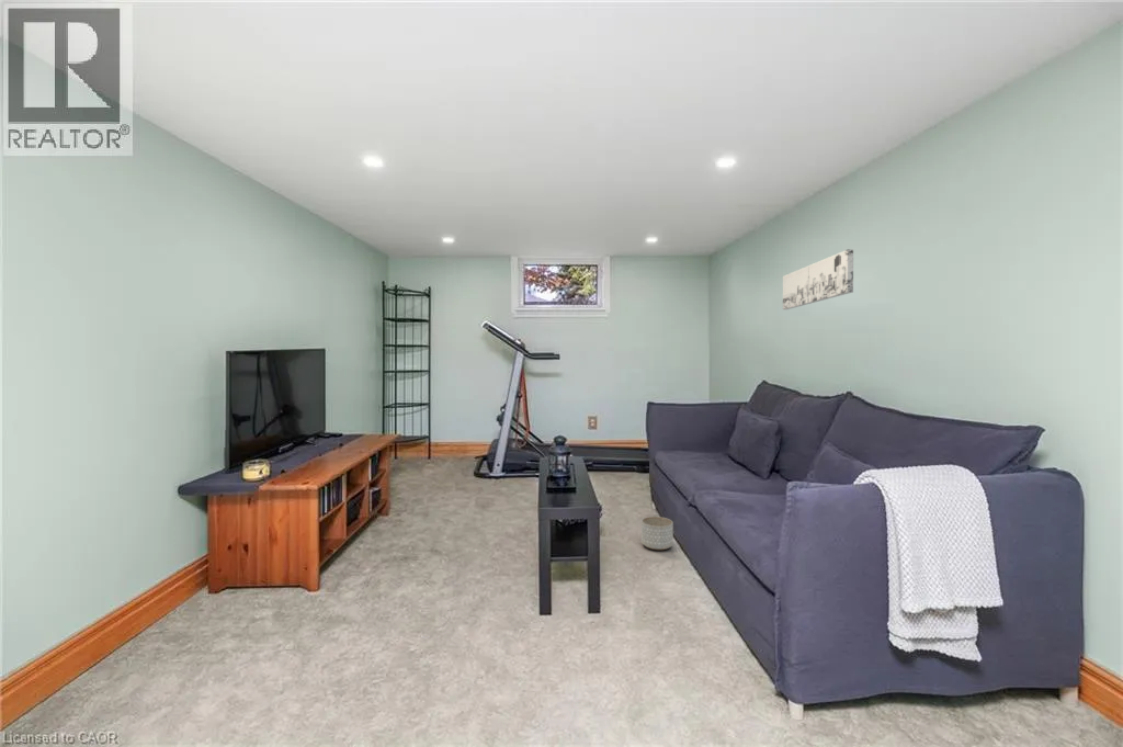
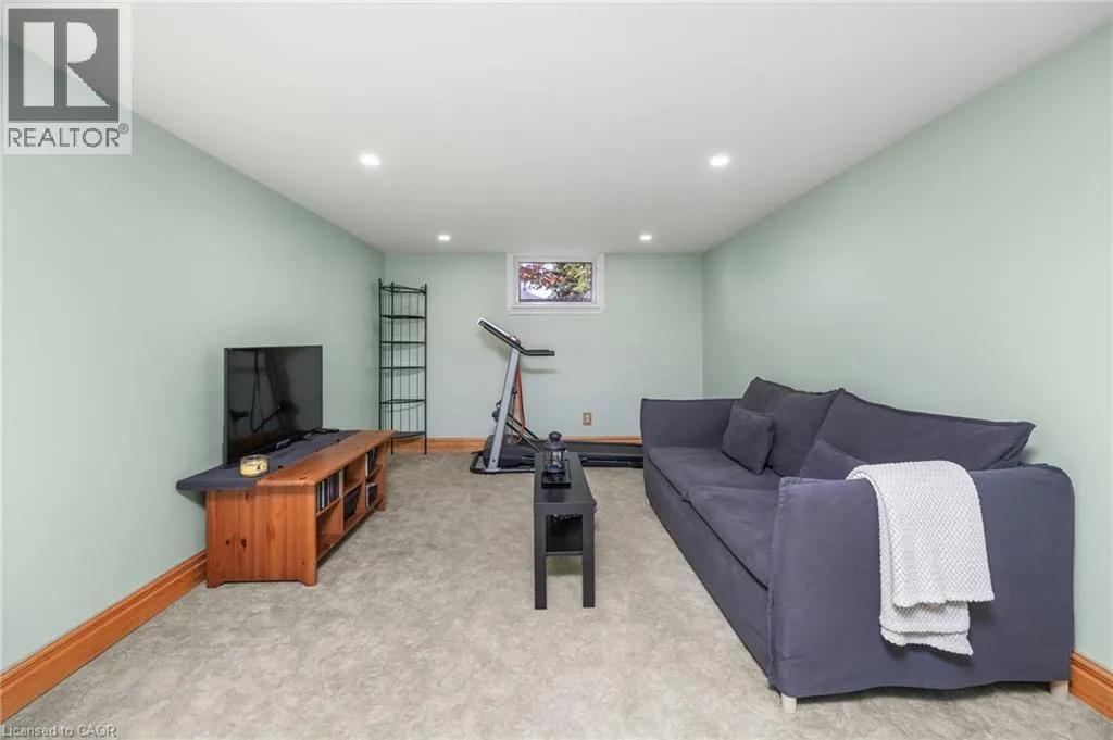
- wall art (814, 283)
- planter (657, 533)
